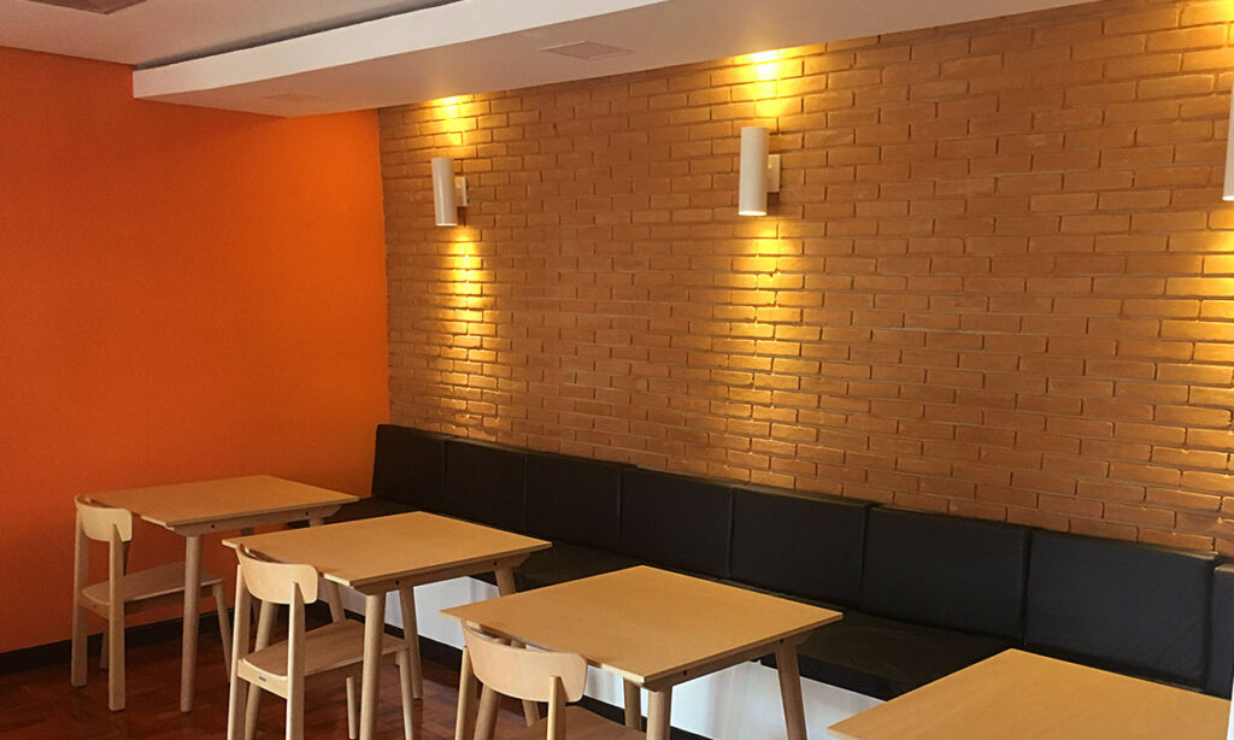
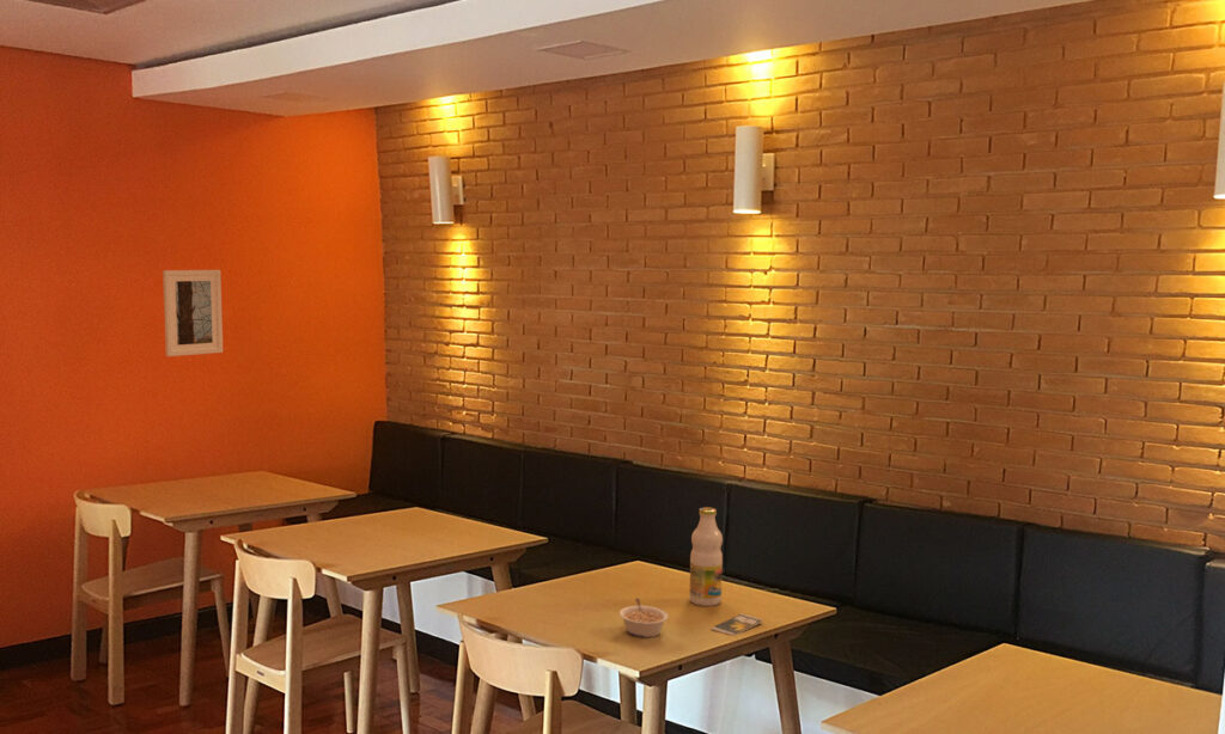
+ bottle (706, 555)
+ smartphone (737, 624)
+ legume (641, 620)
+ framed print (193, 312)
